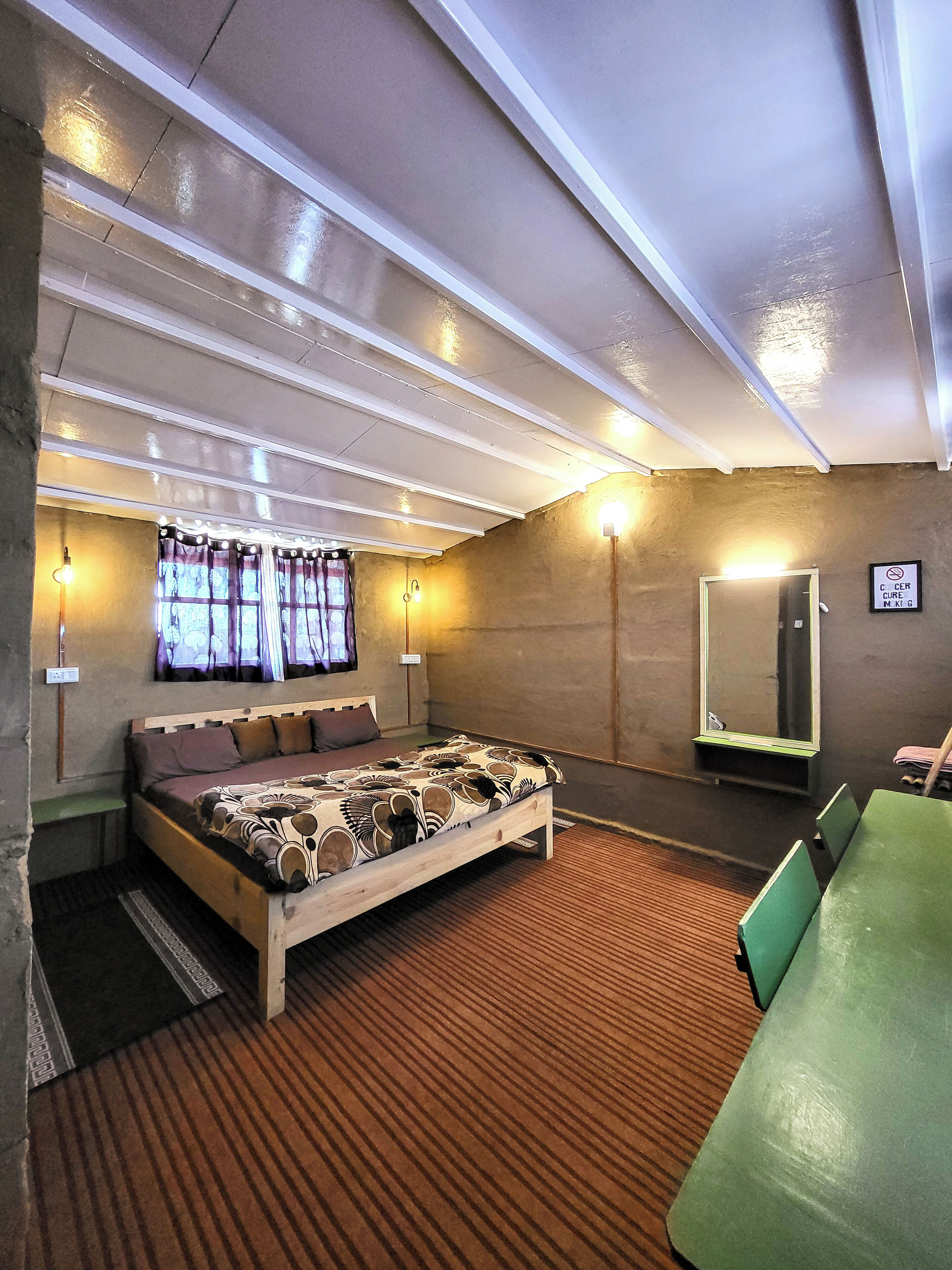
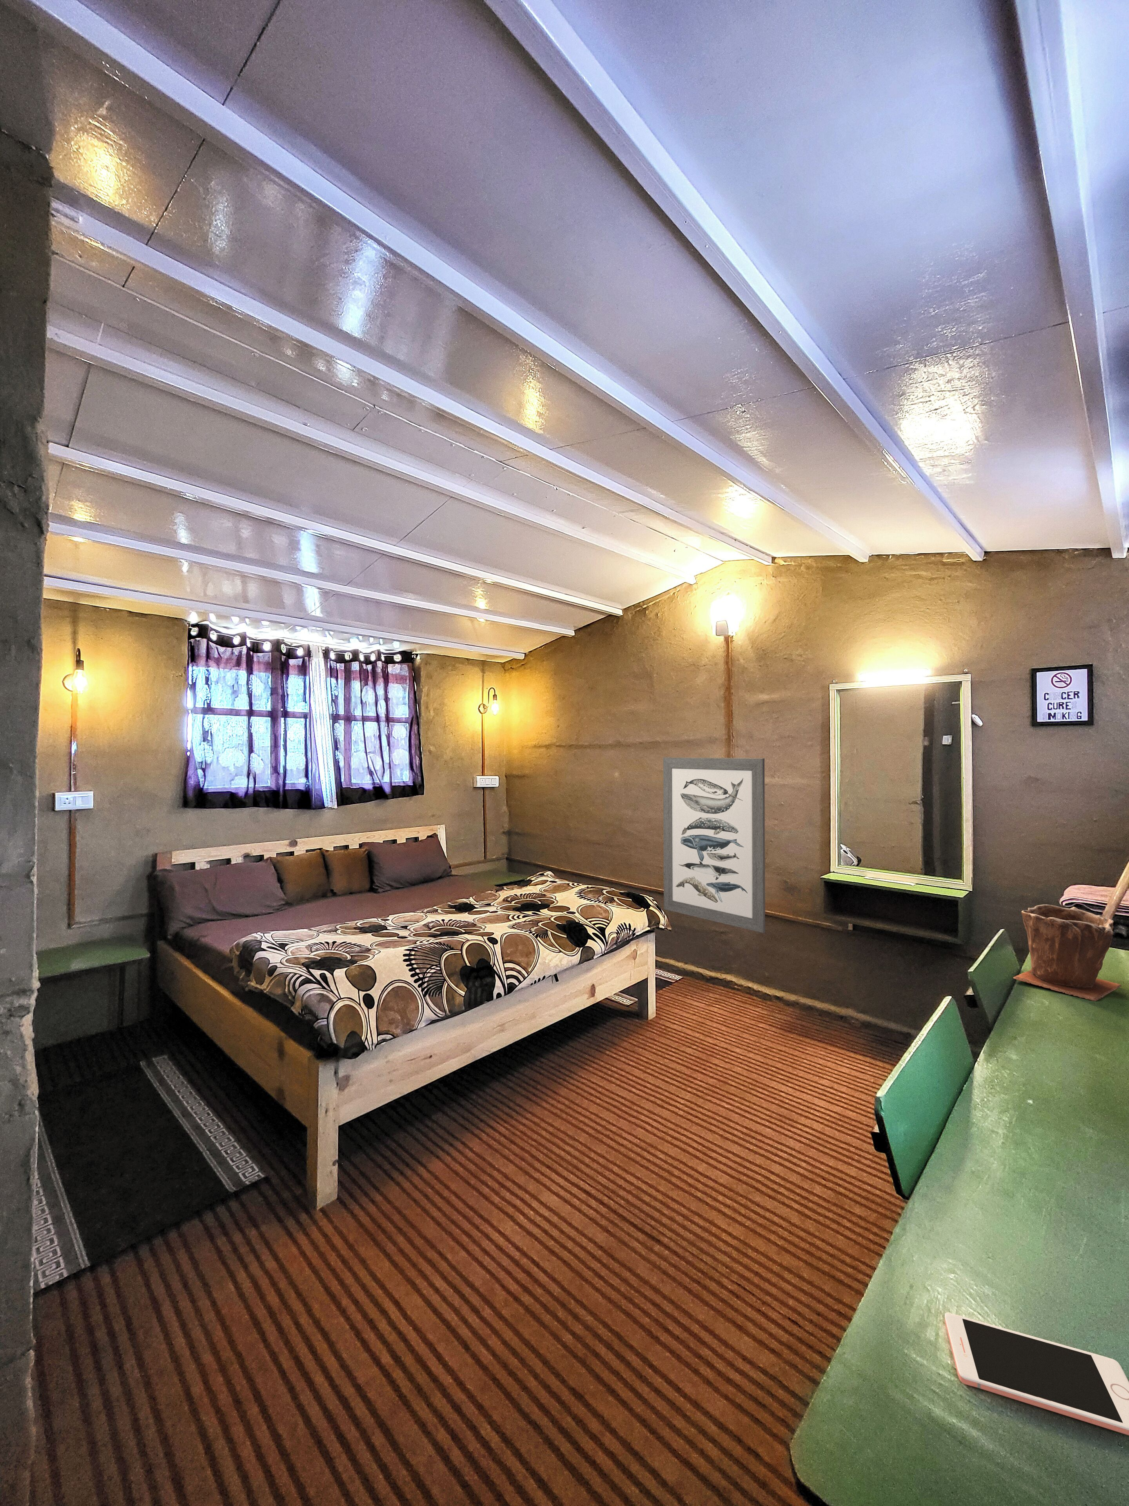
+ cell phone (1040, 1372)
+ wall art (710, 838)
+ plant pot (1067, 947)
